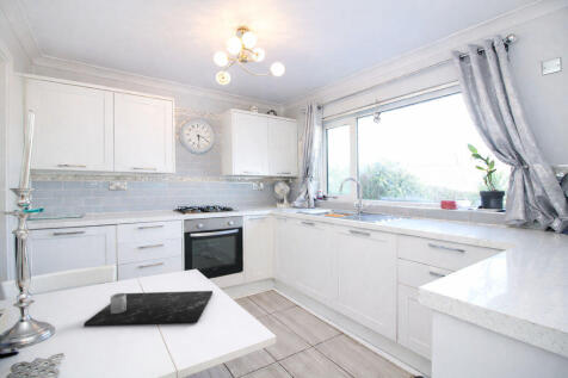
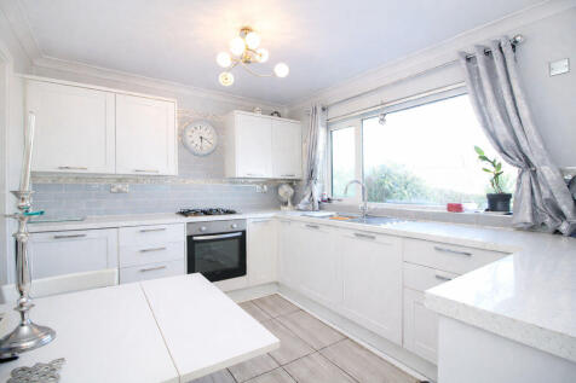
- place mat (156, 298)
